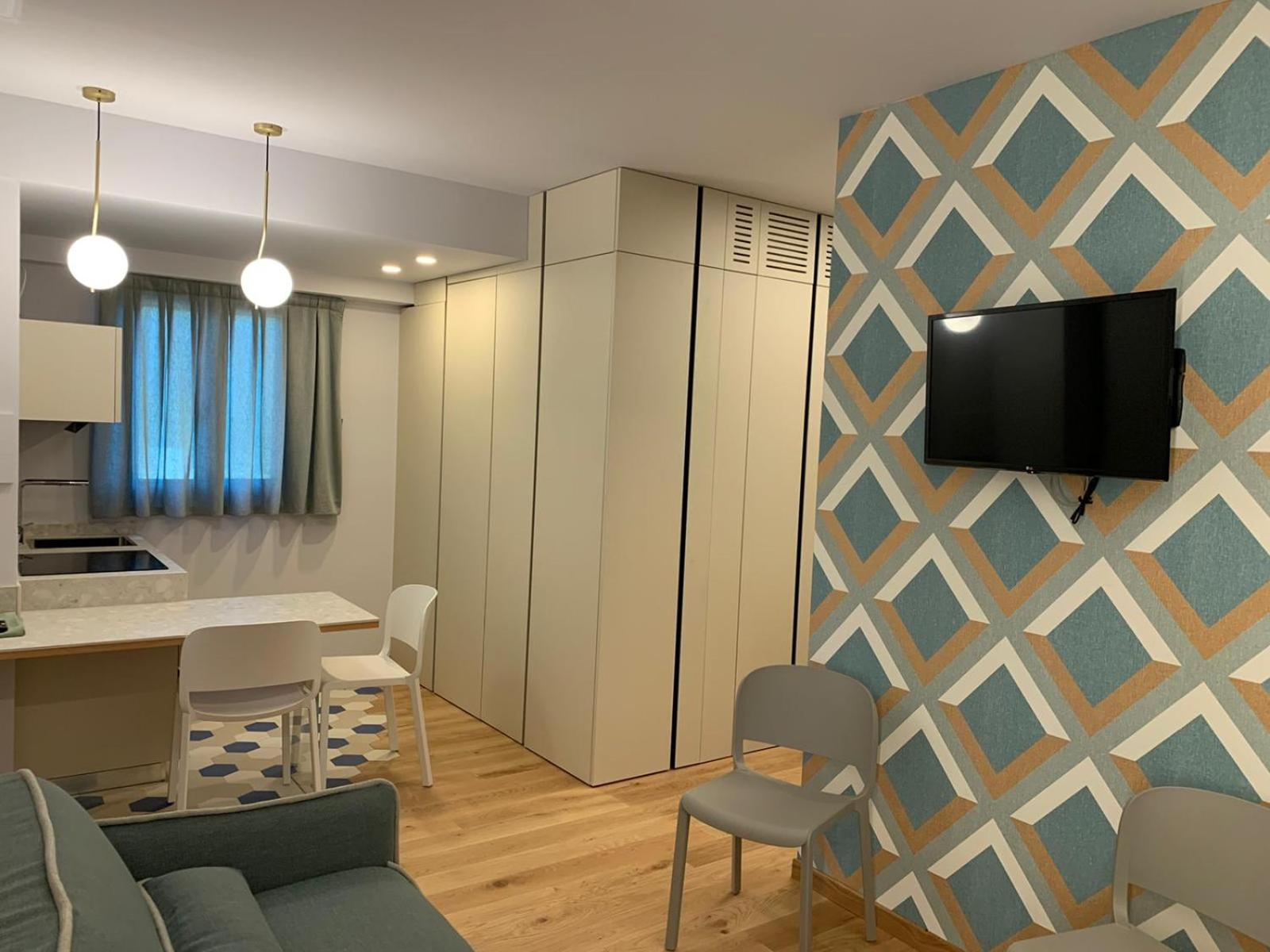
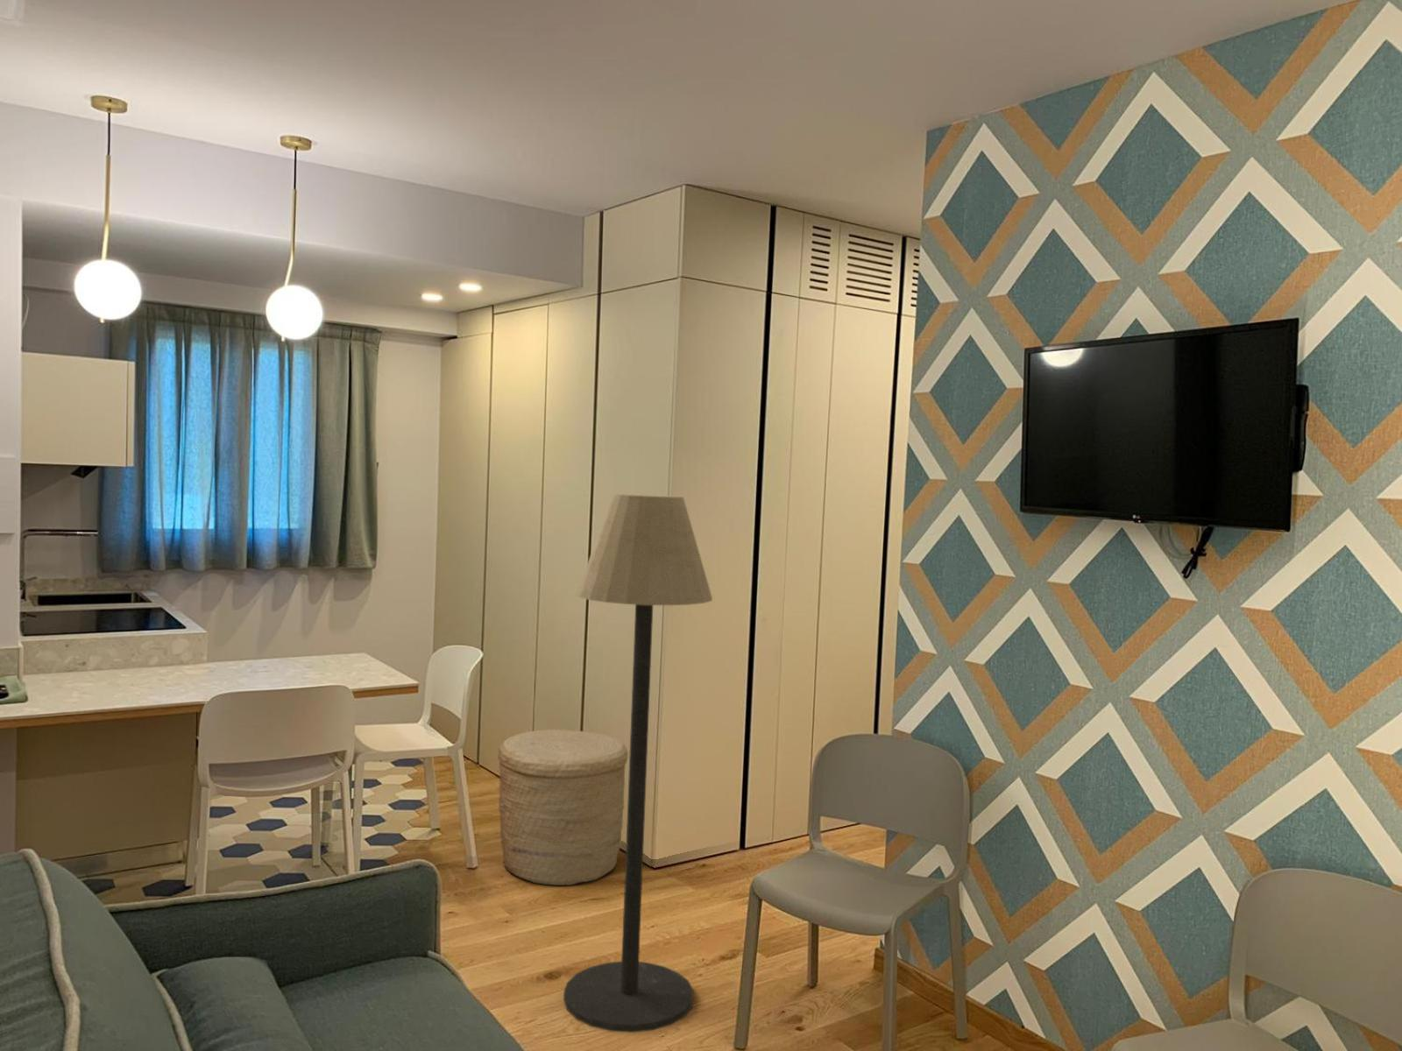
+ floor lamp (638, 749)
+ basket (562, 803)
